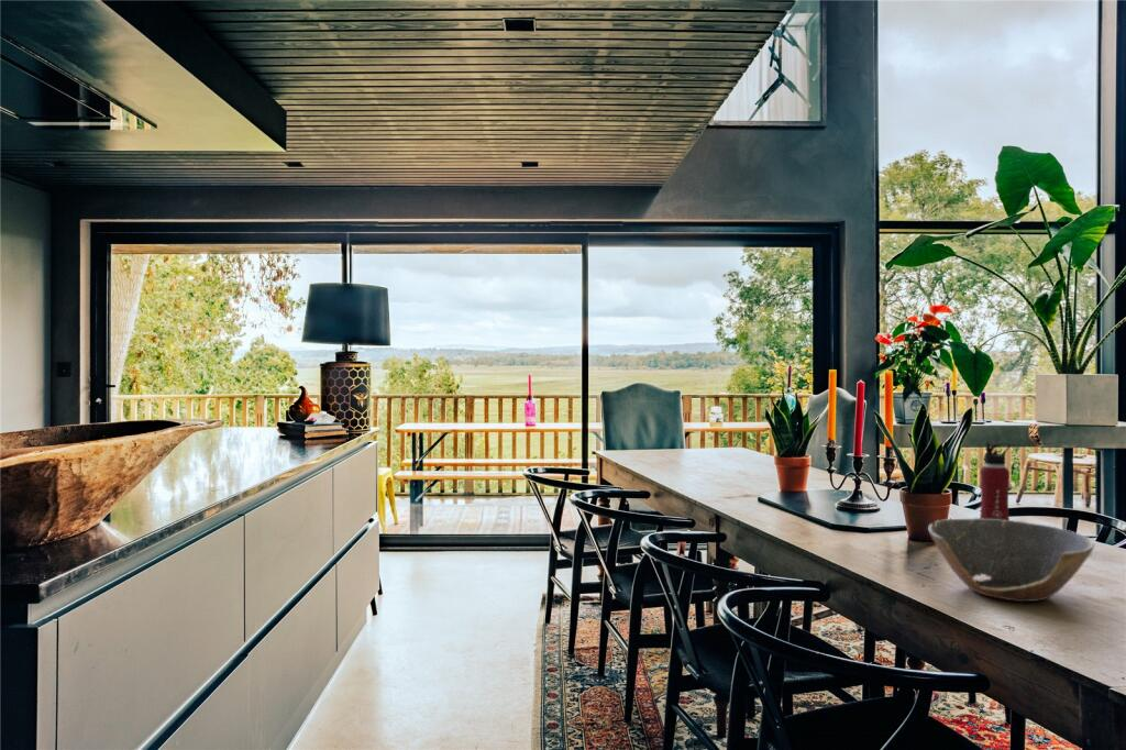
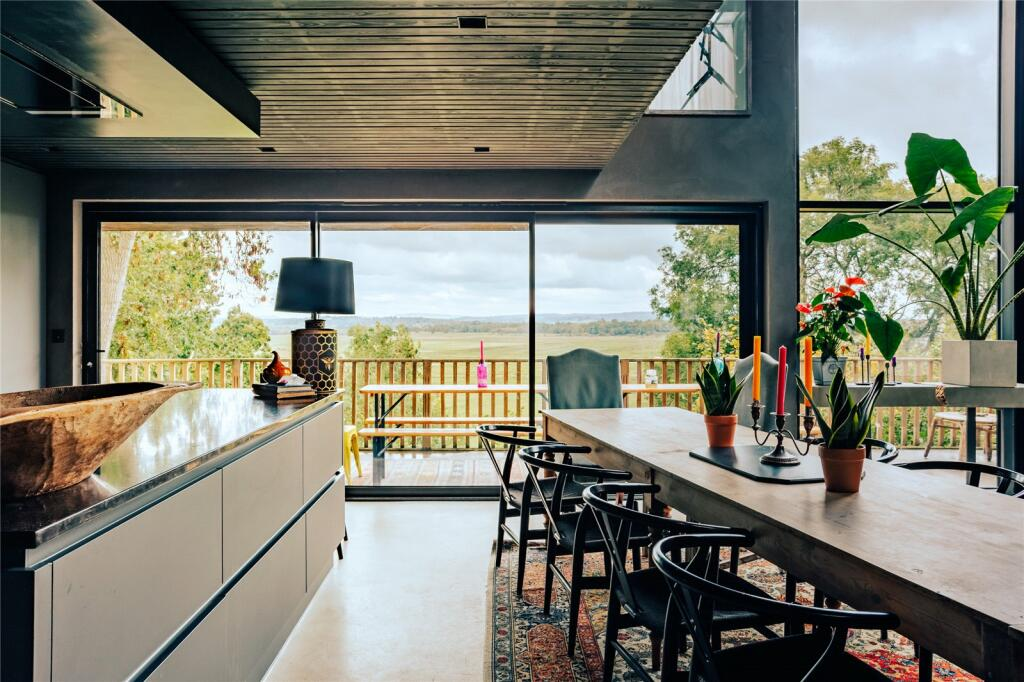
- bowl (1007, 560)
- water bottle (994, 488)
